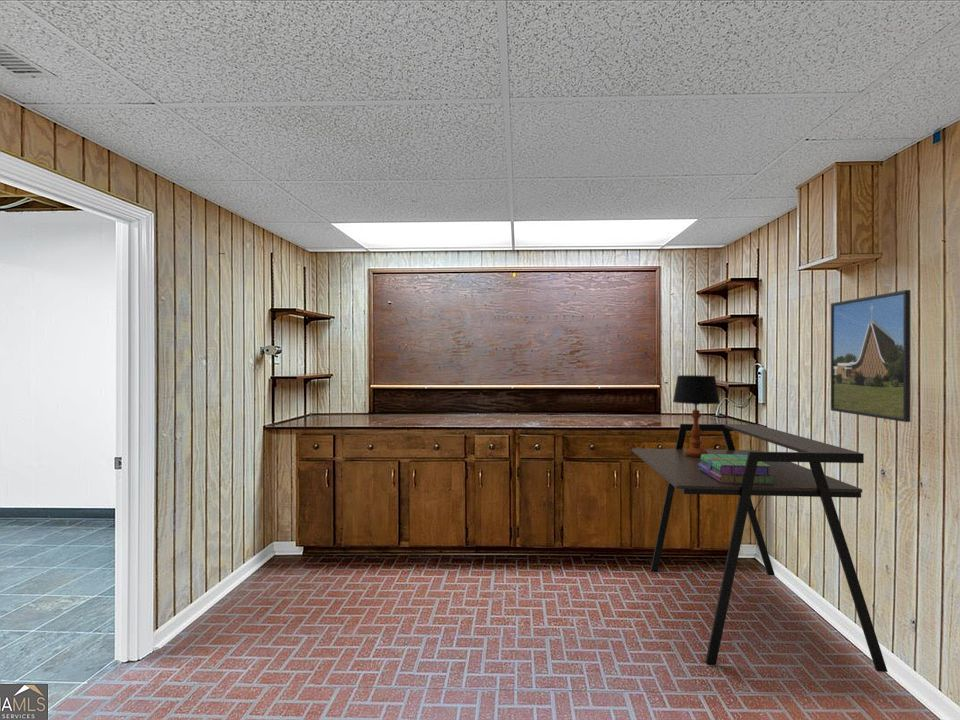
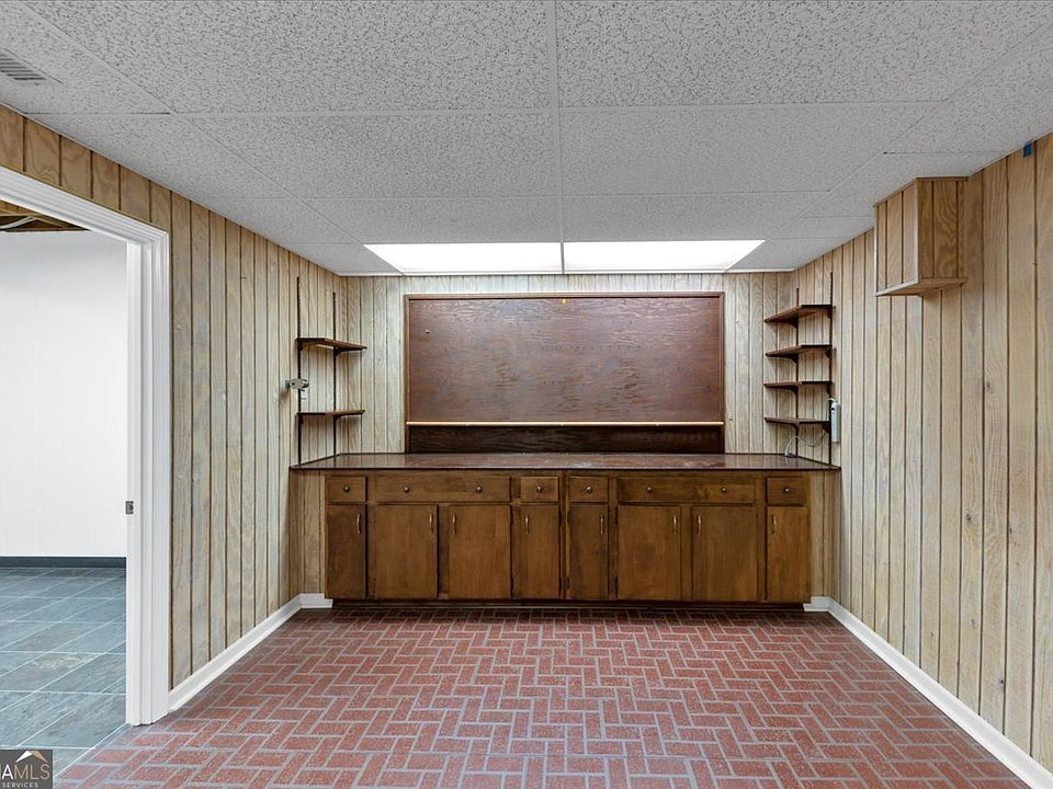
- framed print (866, 356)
- stack of books (733, 467)
- desk (734, 523)
- table lamp (696, 415)
